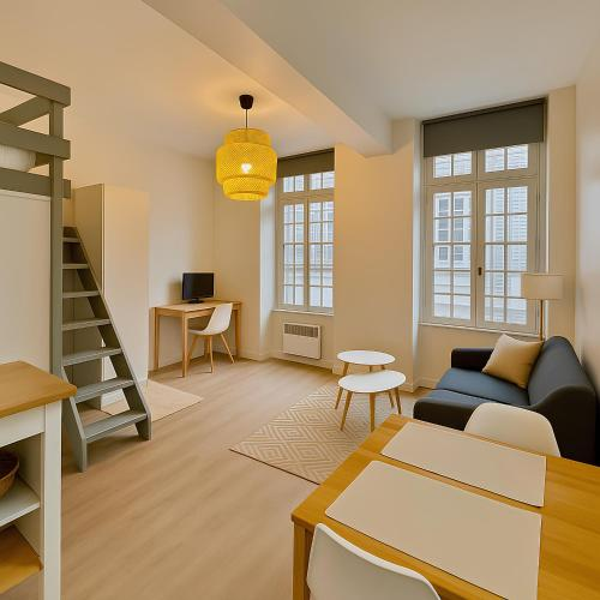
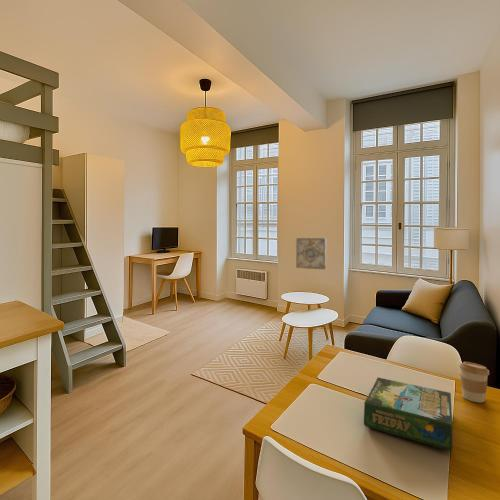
+ wall art (310, 253)
+ board game (408, 408)
+ coffee cup (473, 380)
